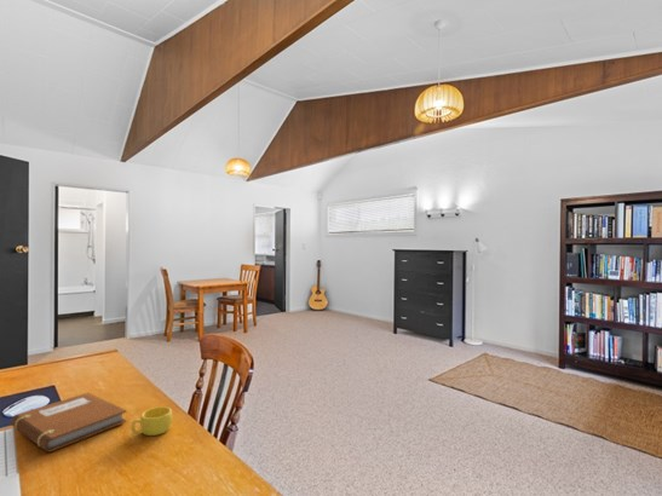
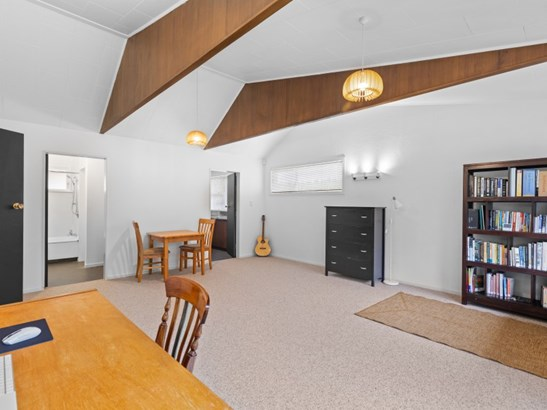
- cup (151, 422)
- notebook (68, 417)
